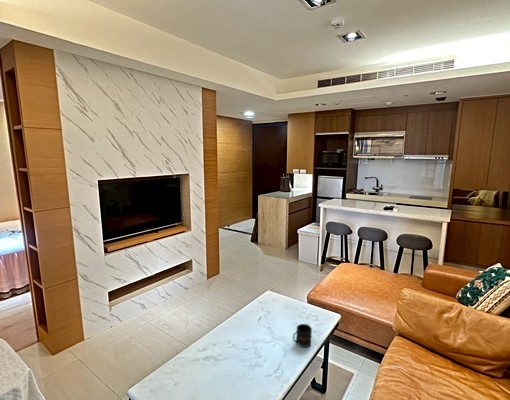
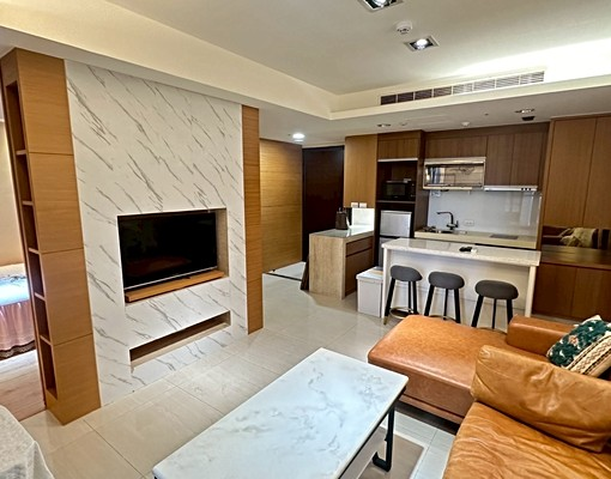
- mug (301, 335)
